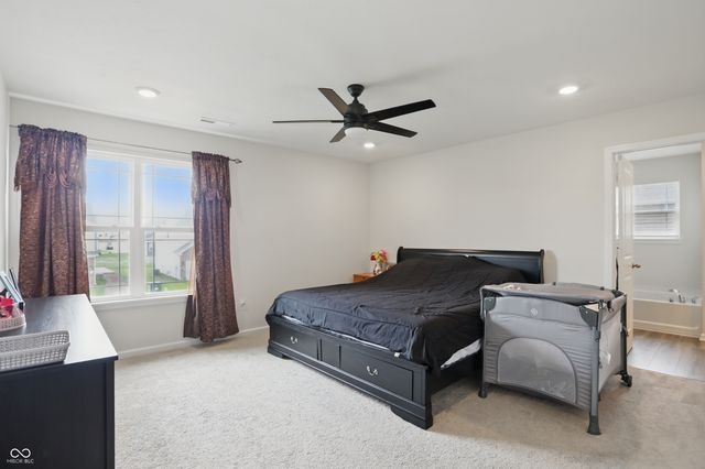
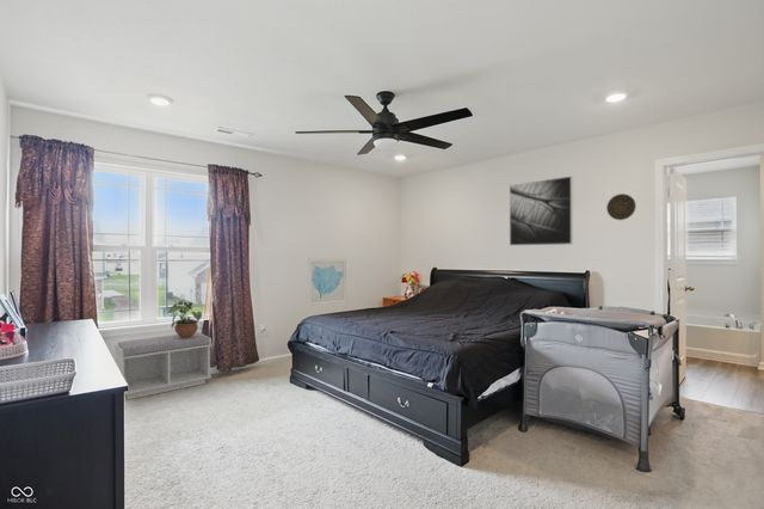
+ bench (164, 362)
+ potted plant (183, 318)
+ decorative plate (620, 207)
+ wall art (327, 281)
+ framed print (538, 213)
